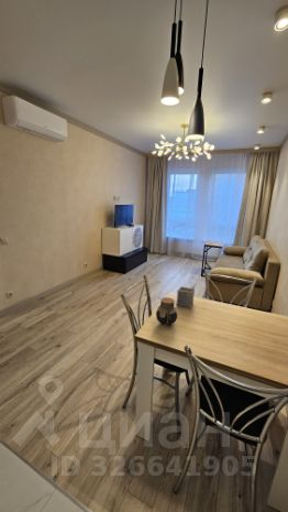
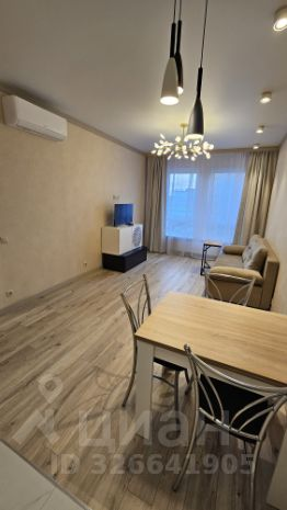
- jar (166, 312)
- napkin holder (186, 294)
